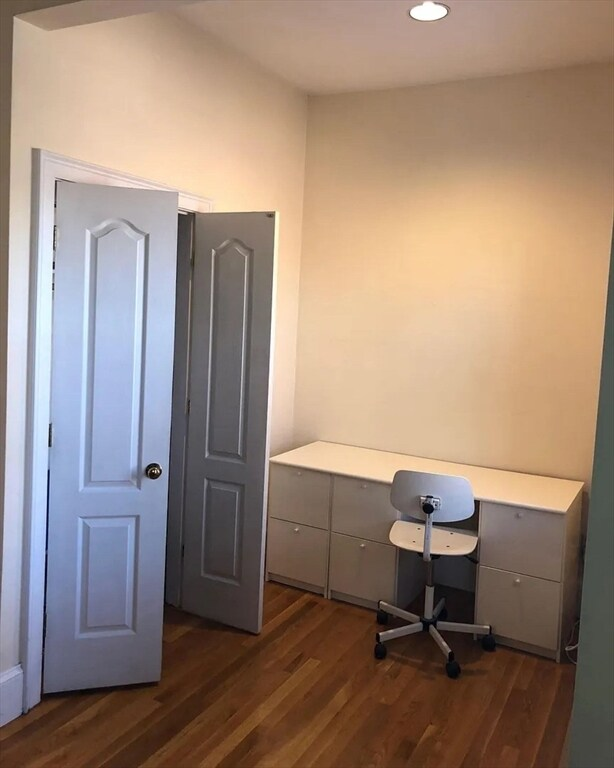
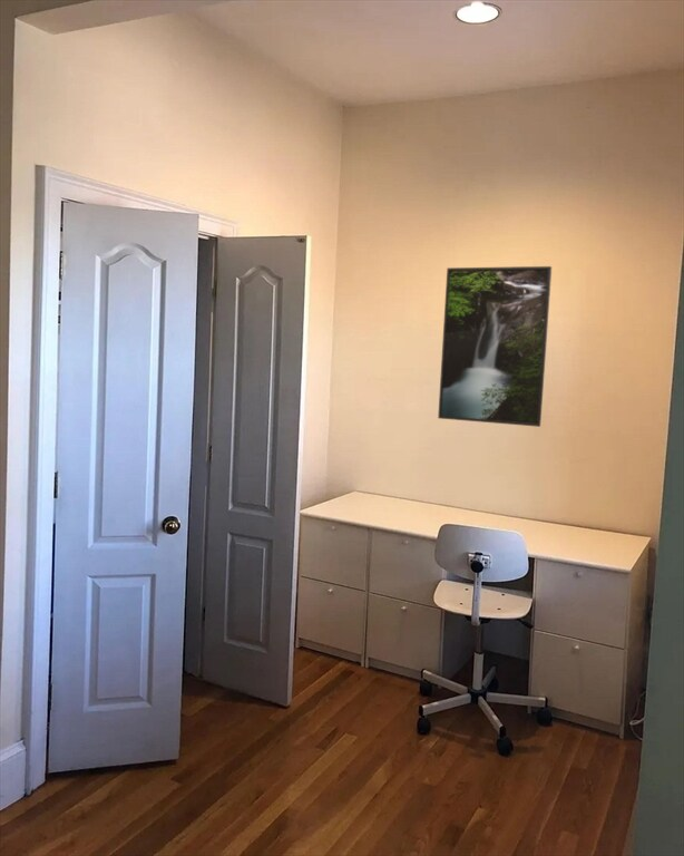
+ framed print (492, 344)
